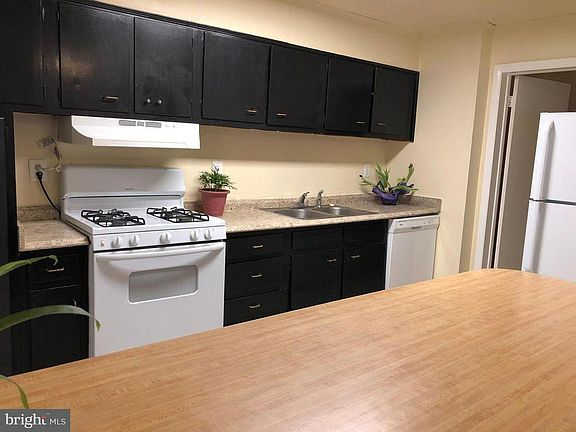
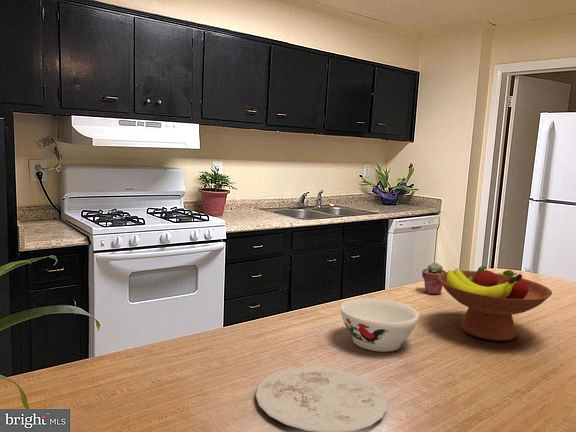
+ potted succulent (434, 277)
+ bowl (377, 326)
+ fruit bowl (491, 298)
+ plate (320, 397)
